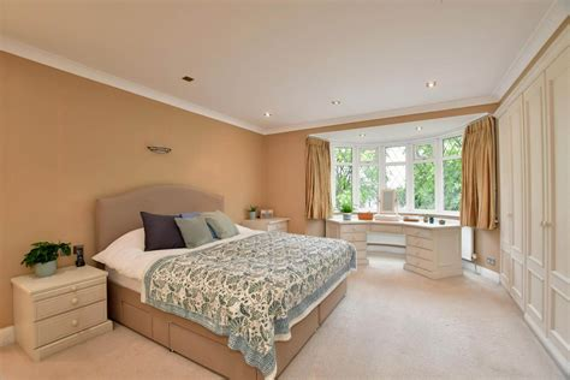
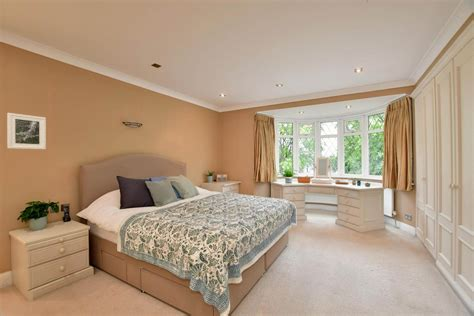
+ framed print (27, 132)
